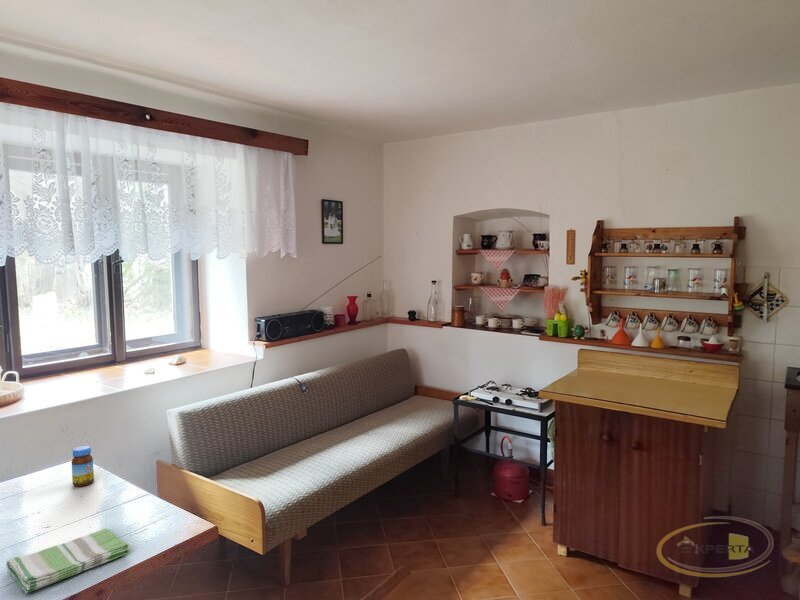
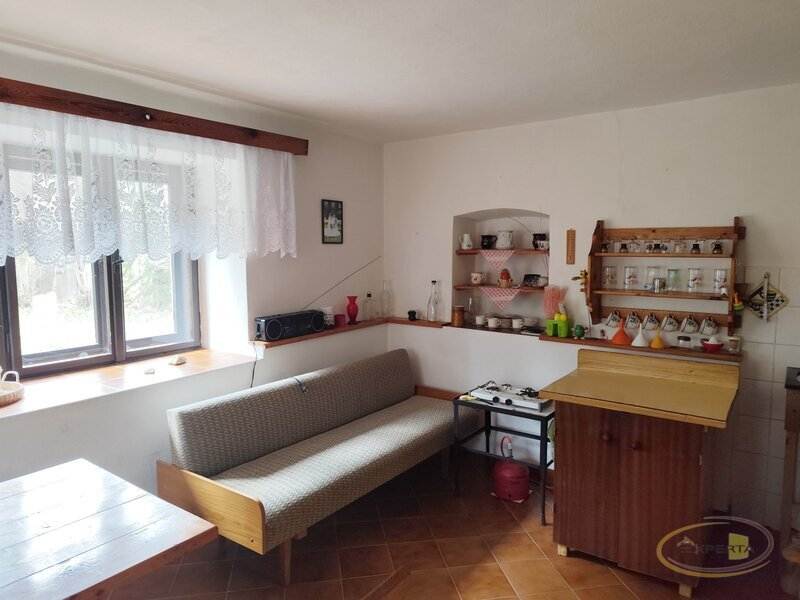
- jar (82, 465)
- dish towel (69, 554)
